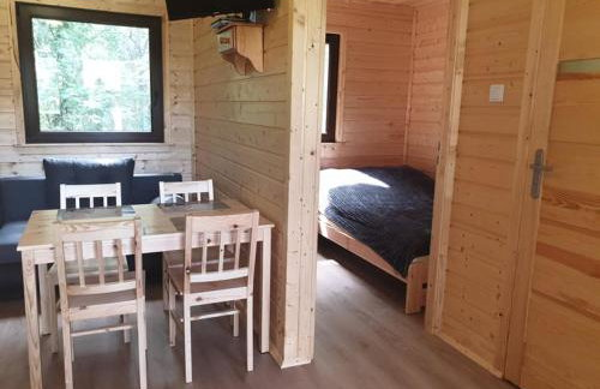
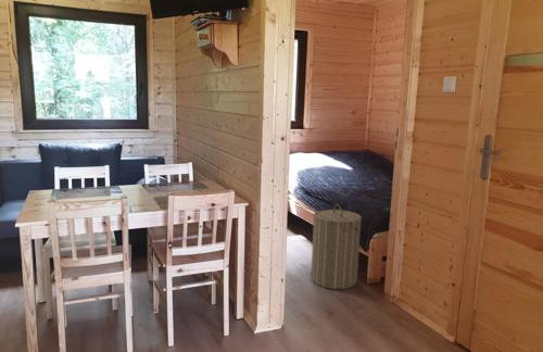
+ laundry hamper (336, 242)
